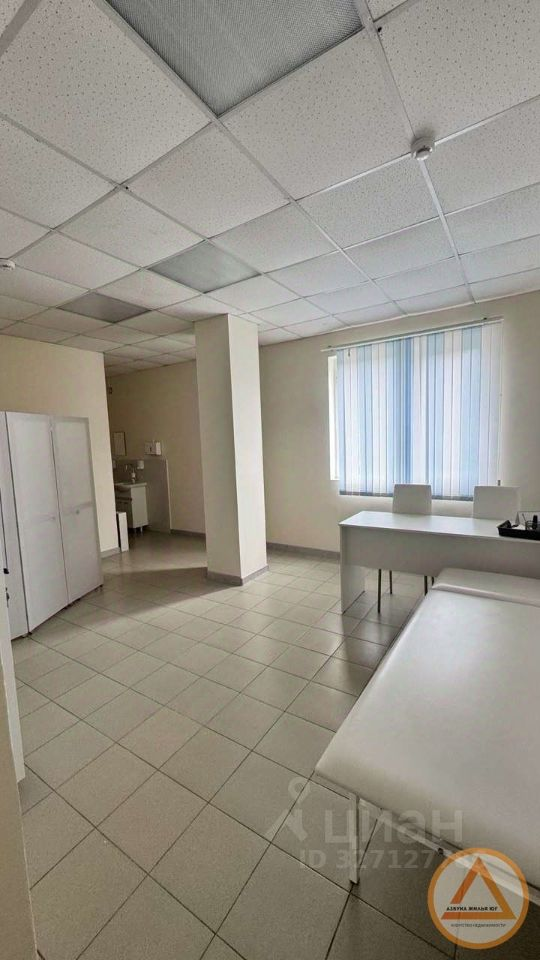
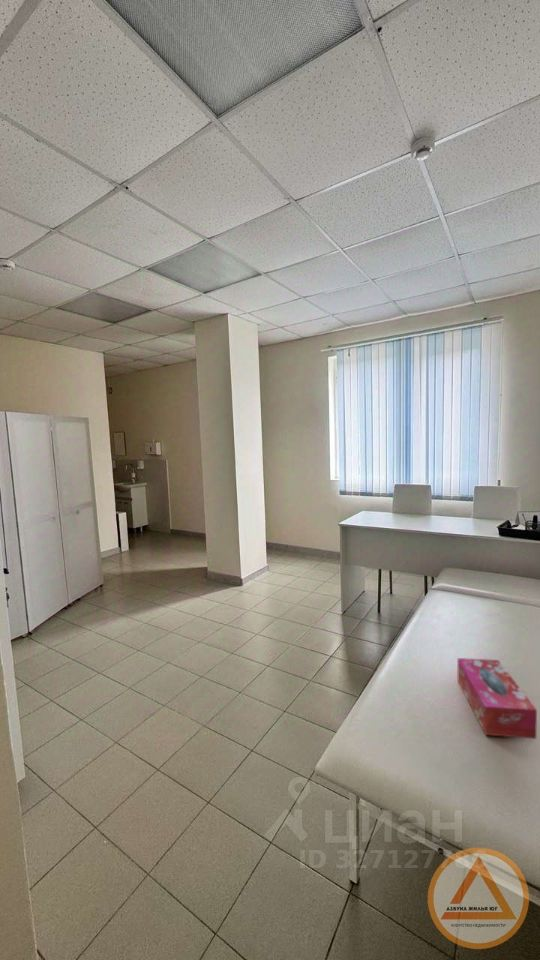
+ tissue box (492, 694)
